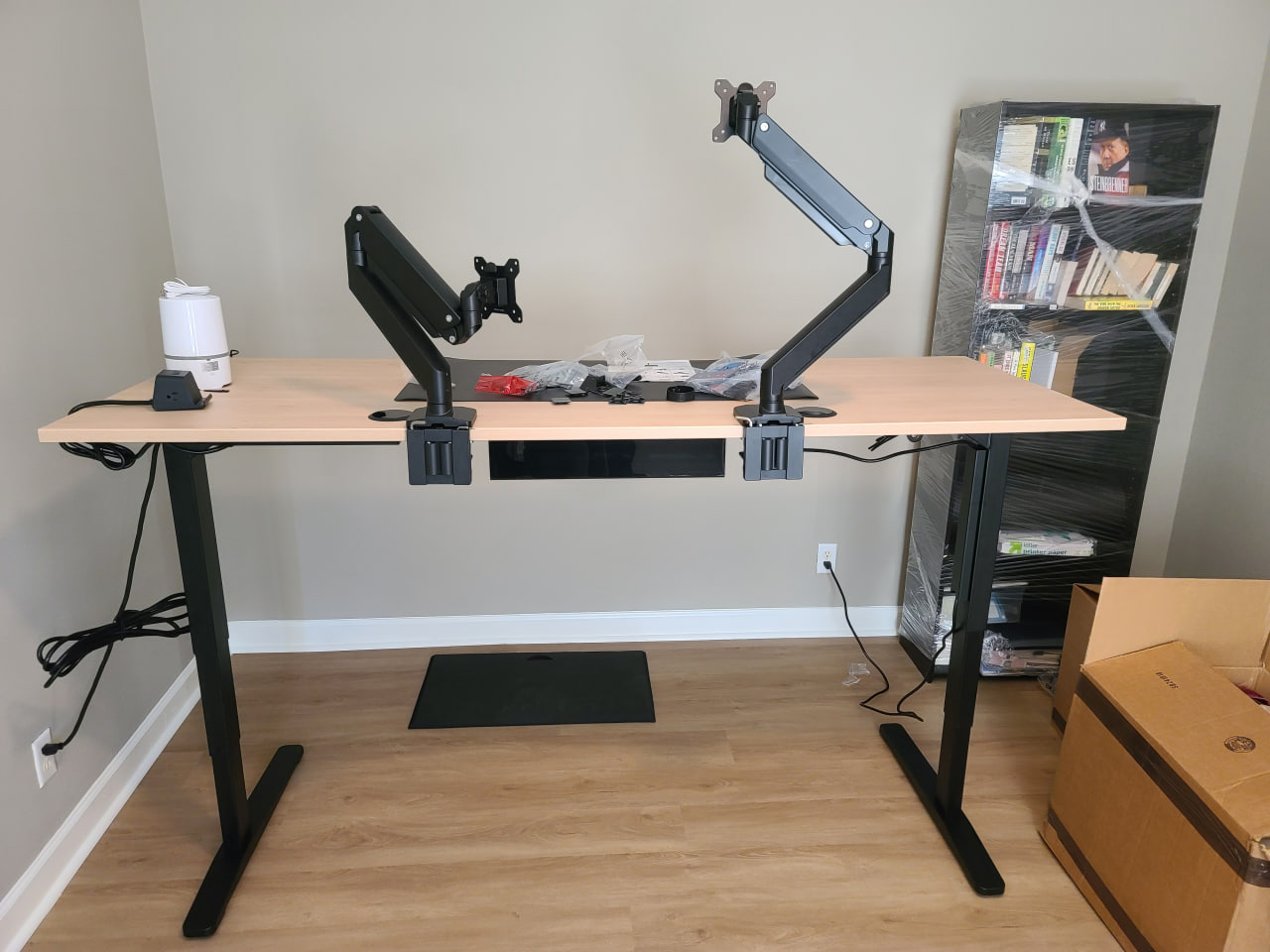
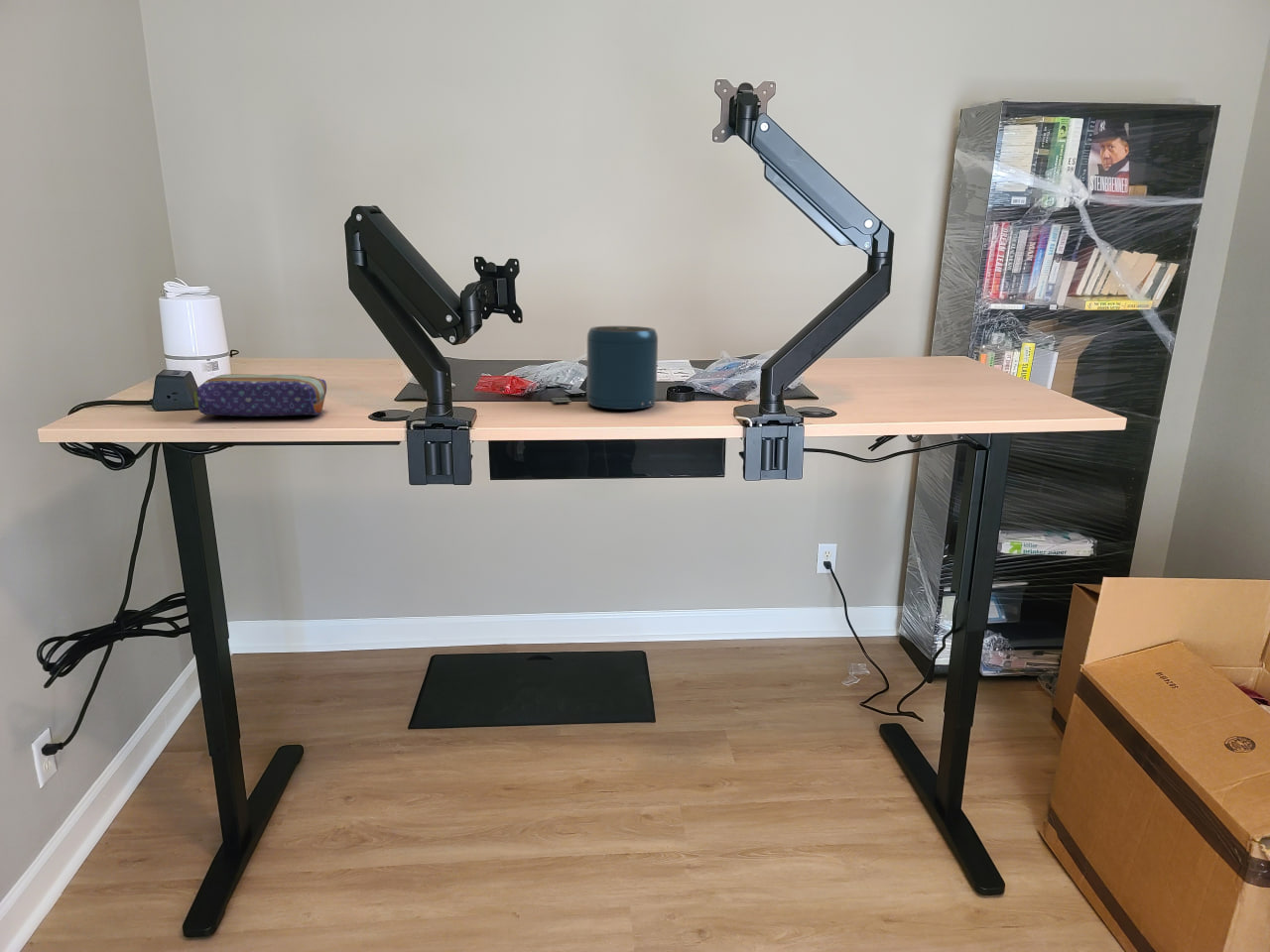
+ speaker (622, 366)
+ pencil case (262, 395)
